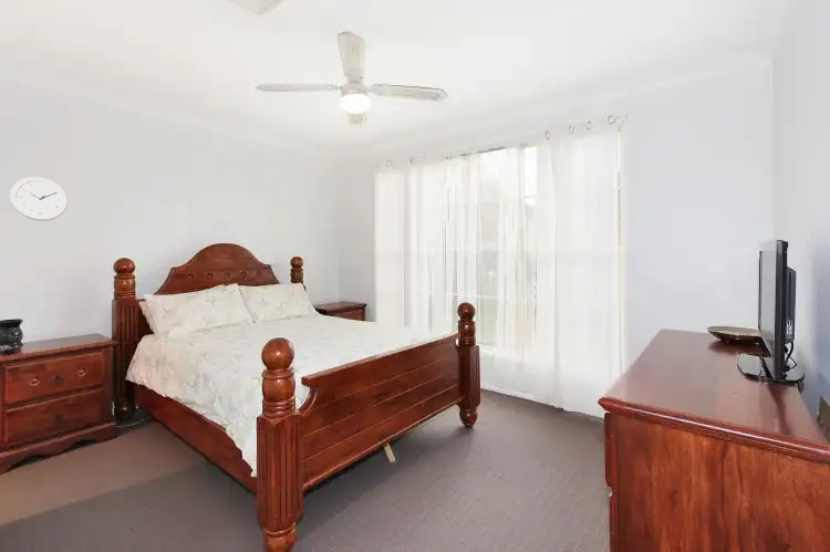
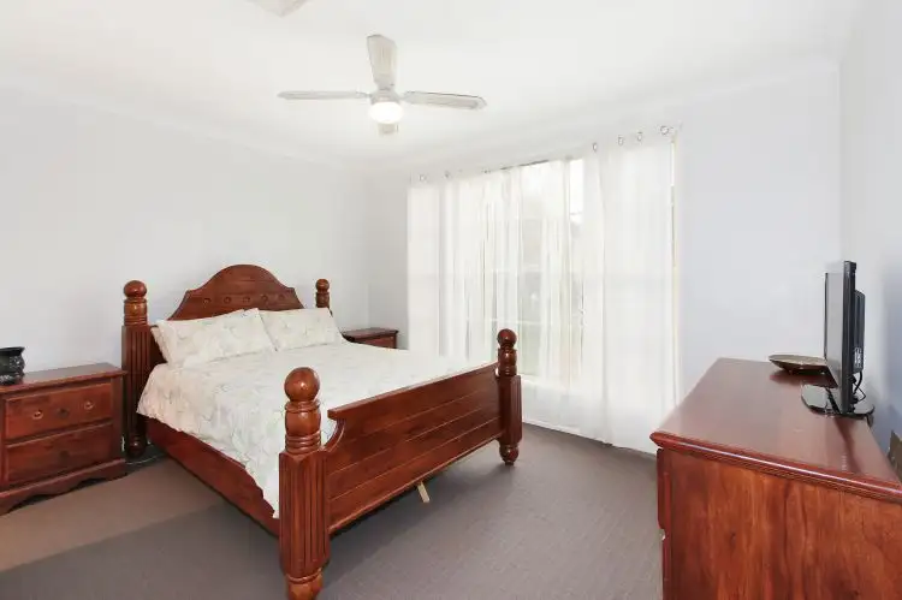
- wall clock (40, 198)
